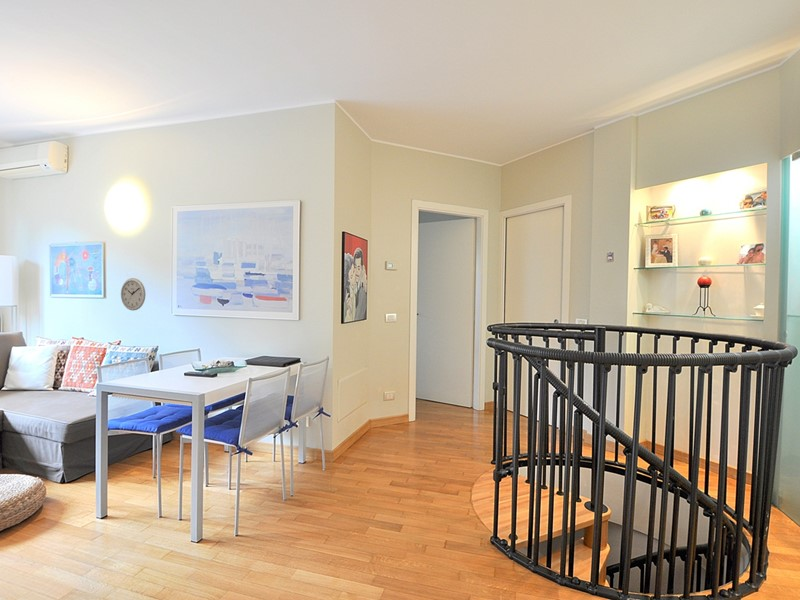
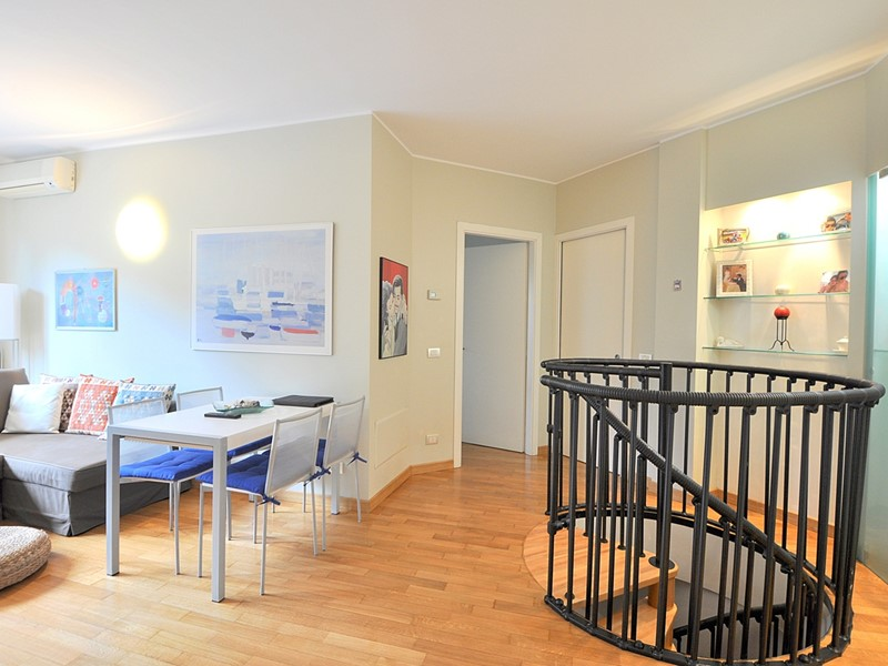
- wall clock (132, 294)
